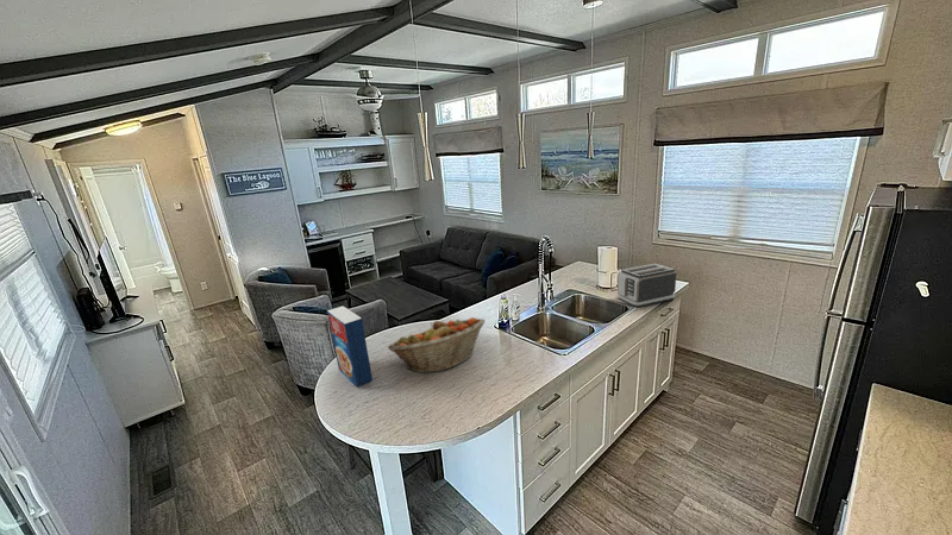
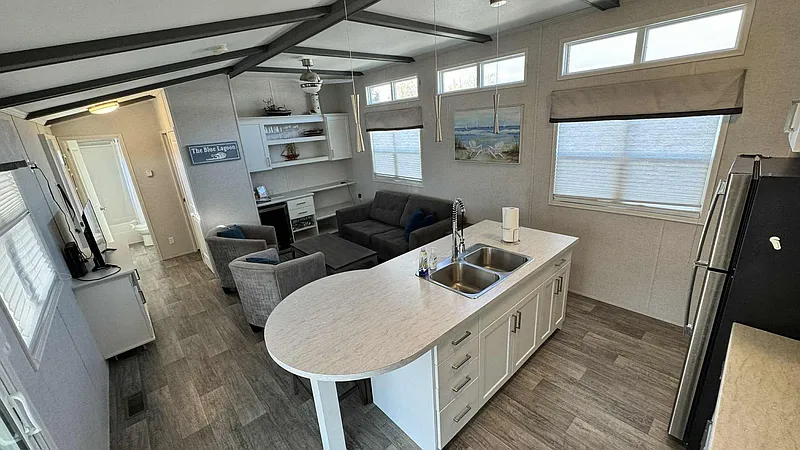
- cereal box (349, 345)
- fruit basket (438, 340)
- toaster (645, 284)
